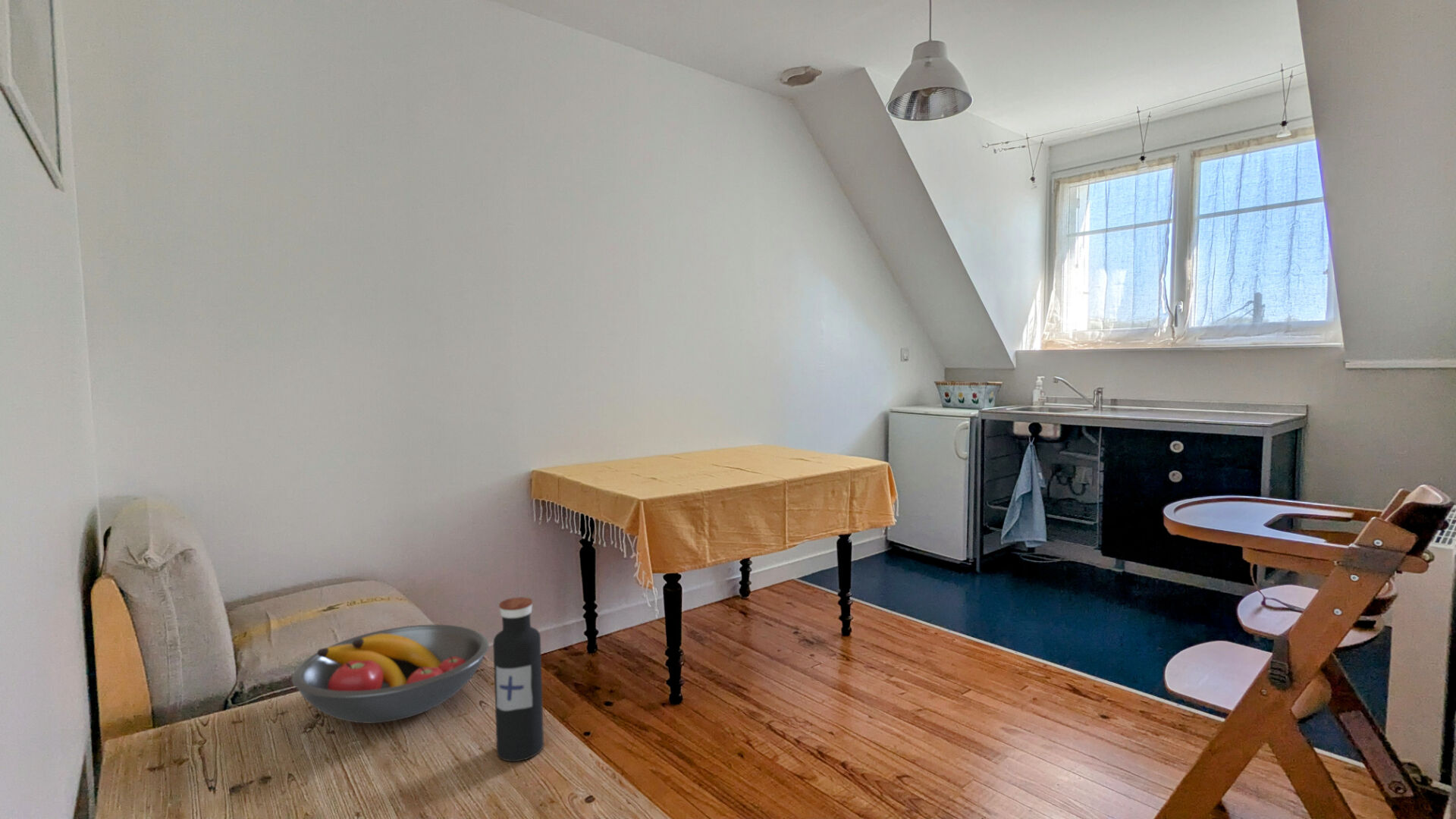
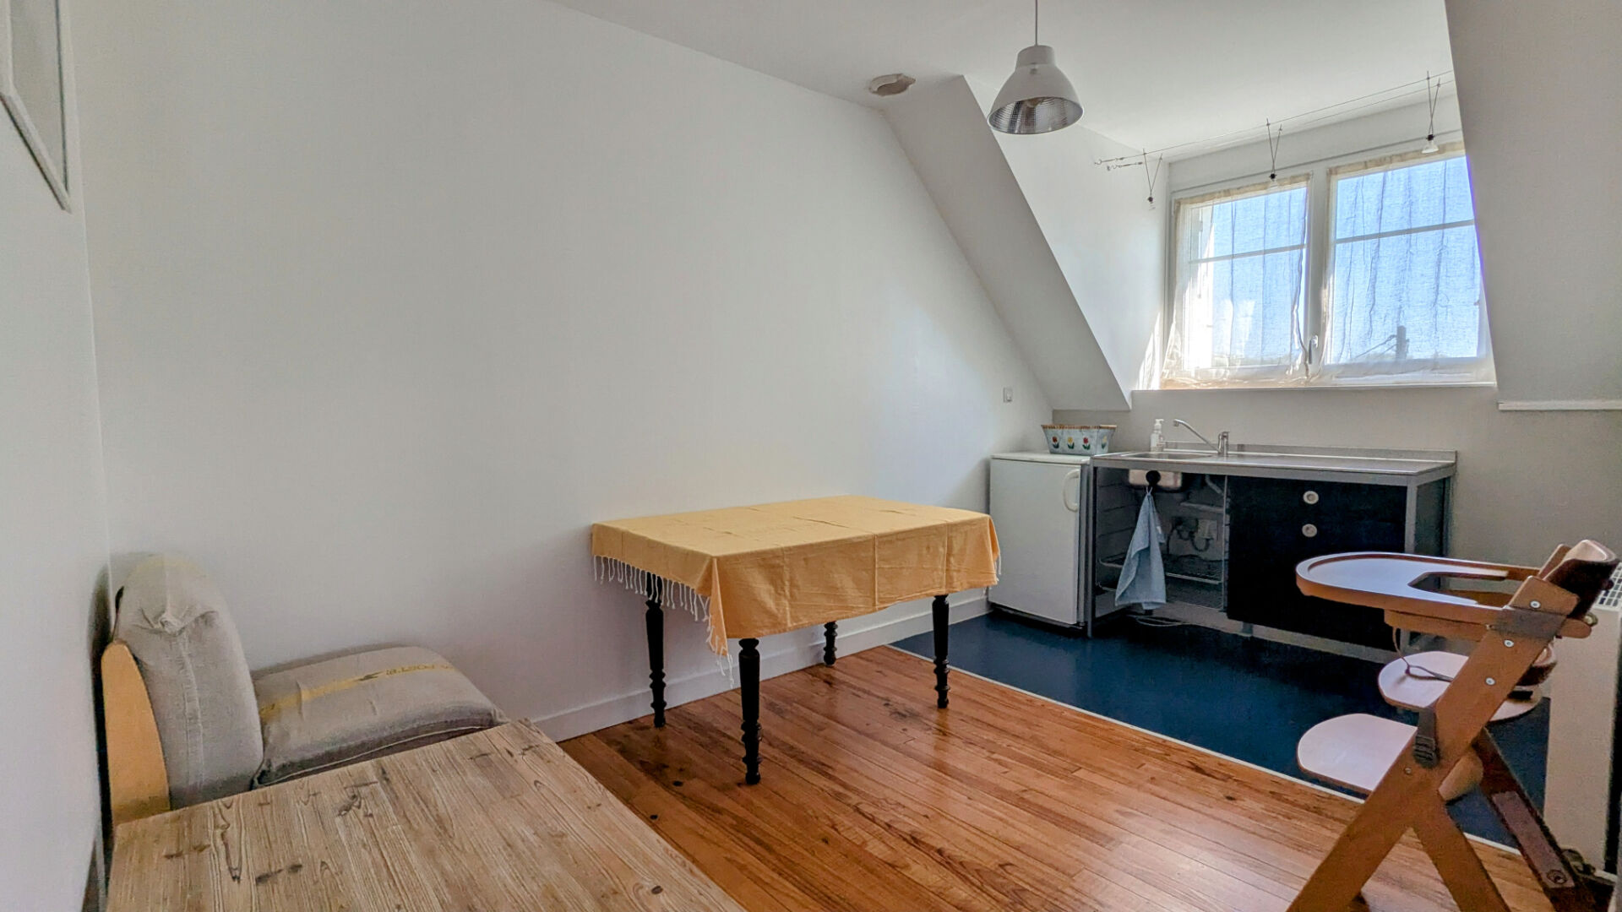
- water bottle (518, 676)
- fruit bowl (396, 673)
